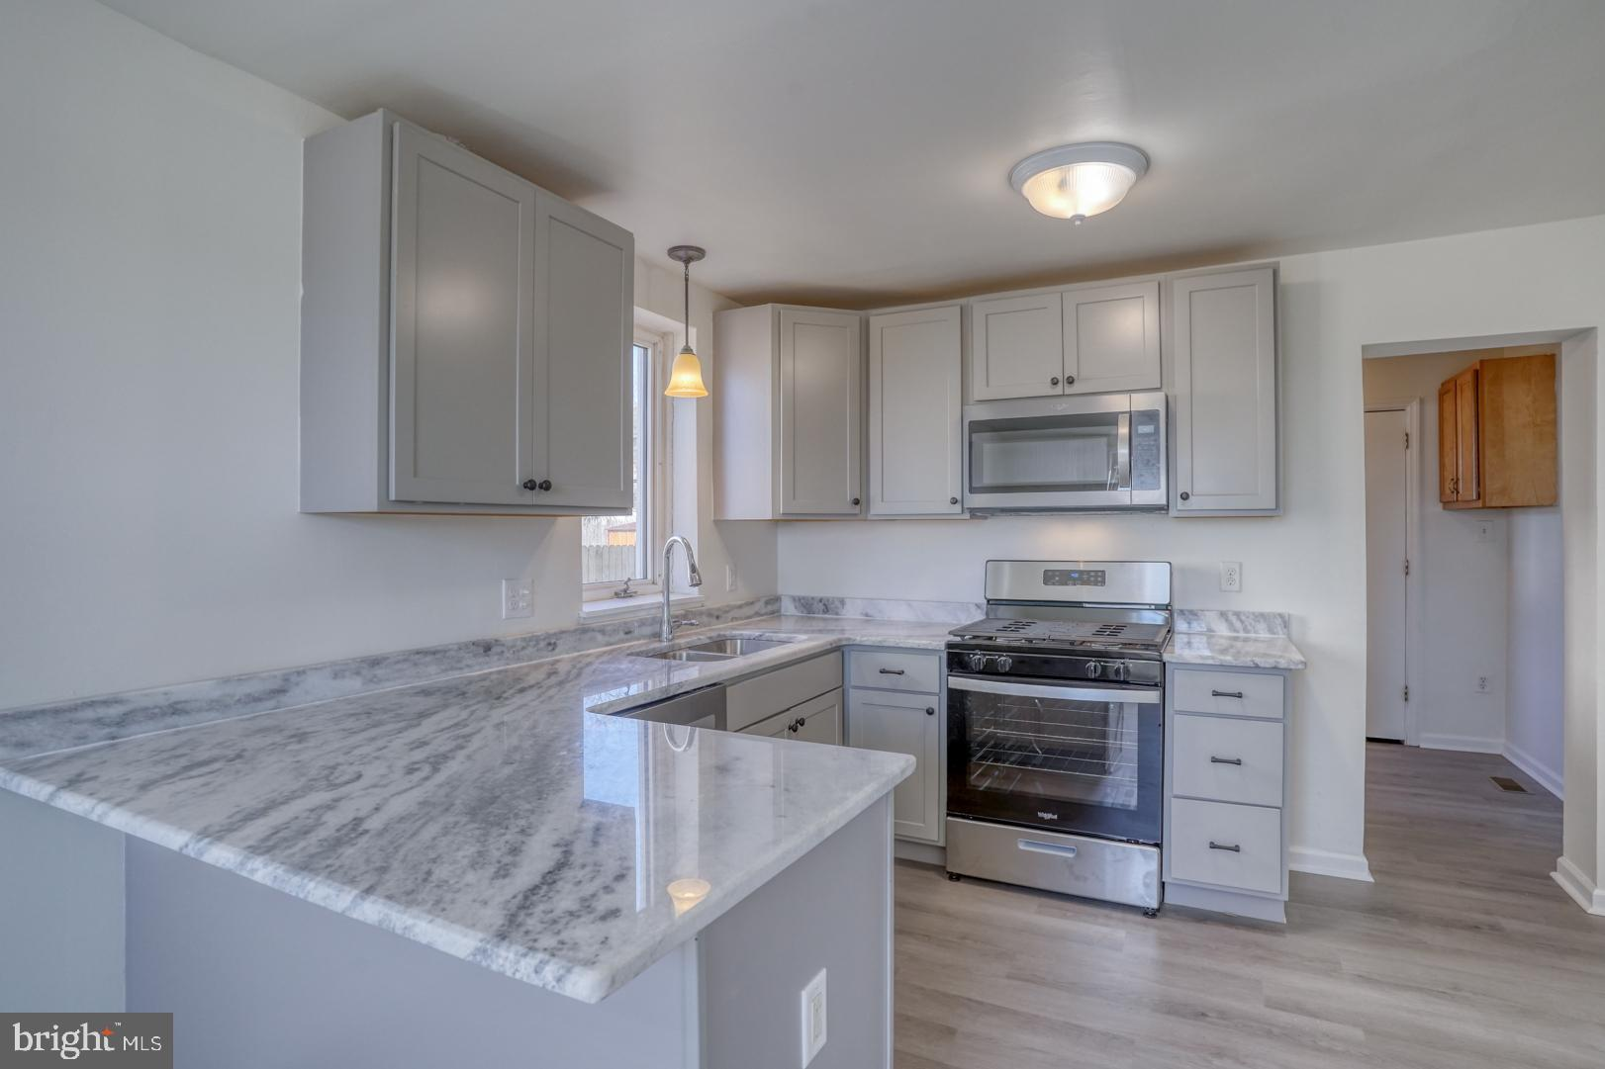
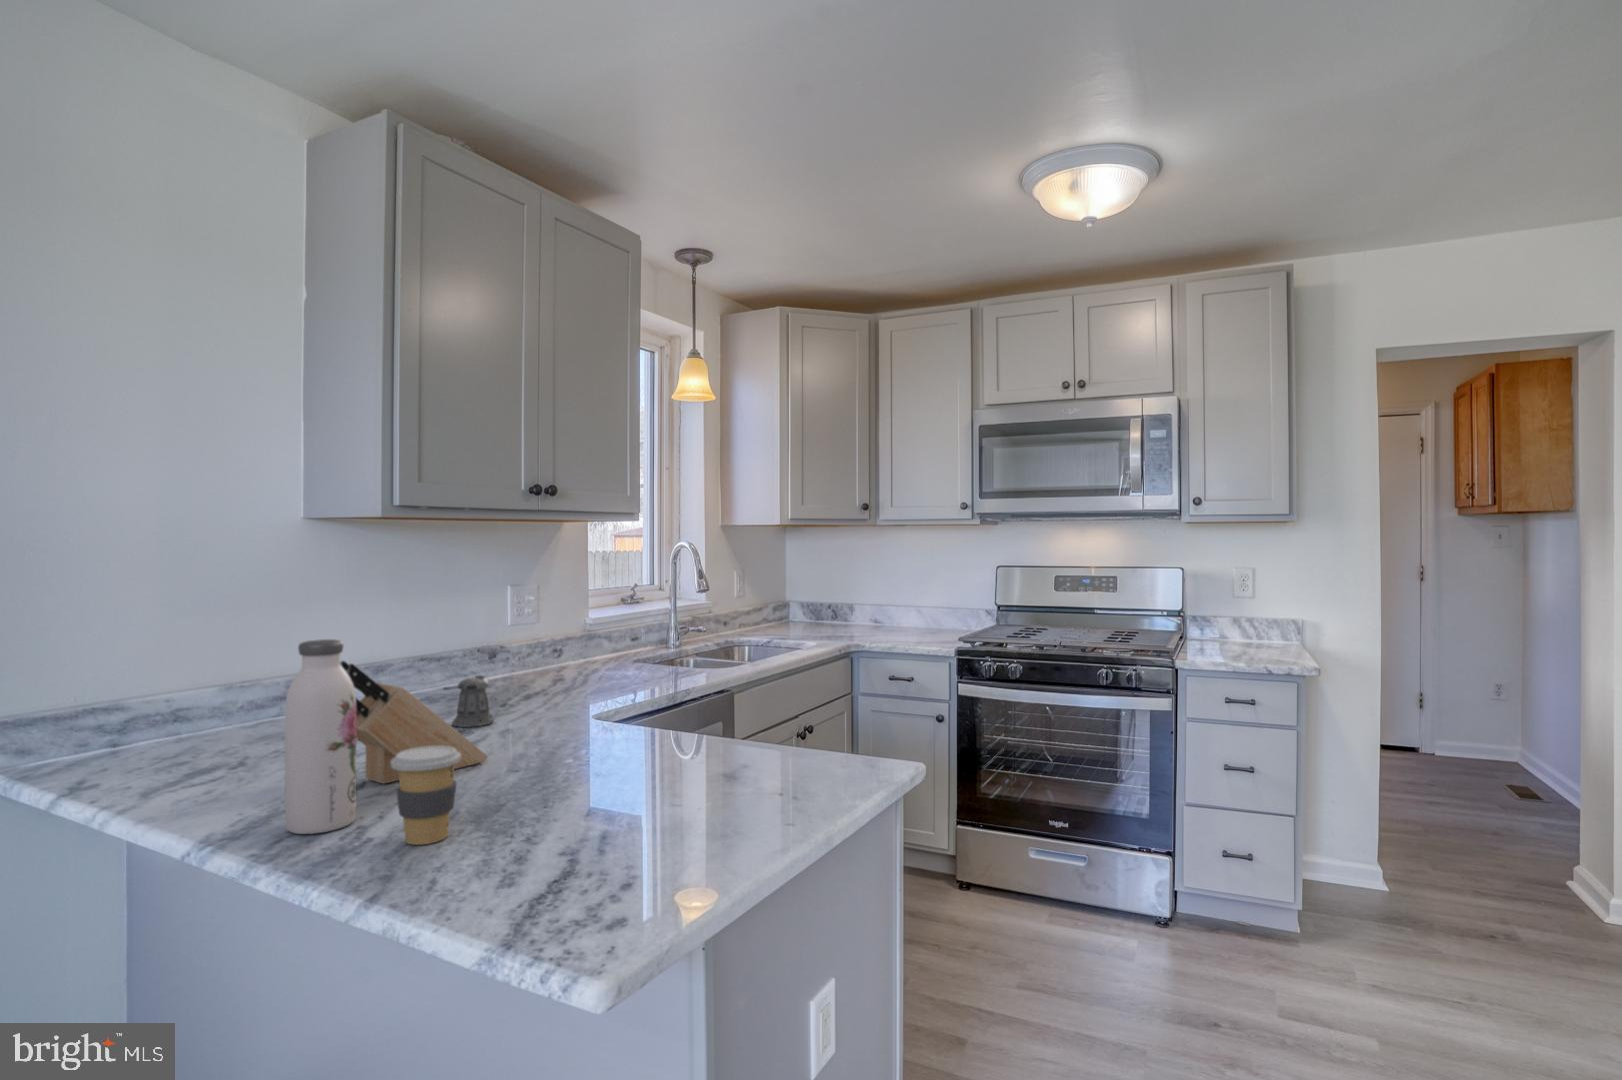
+ pepper shaker (469, 699)
+ knife block (406, 712)
+ coffee cup (426, 794)
+ water bottle (321, 733)
